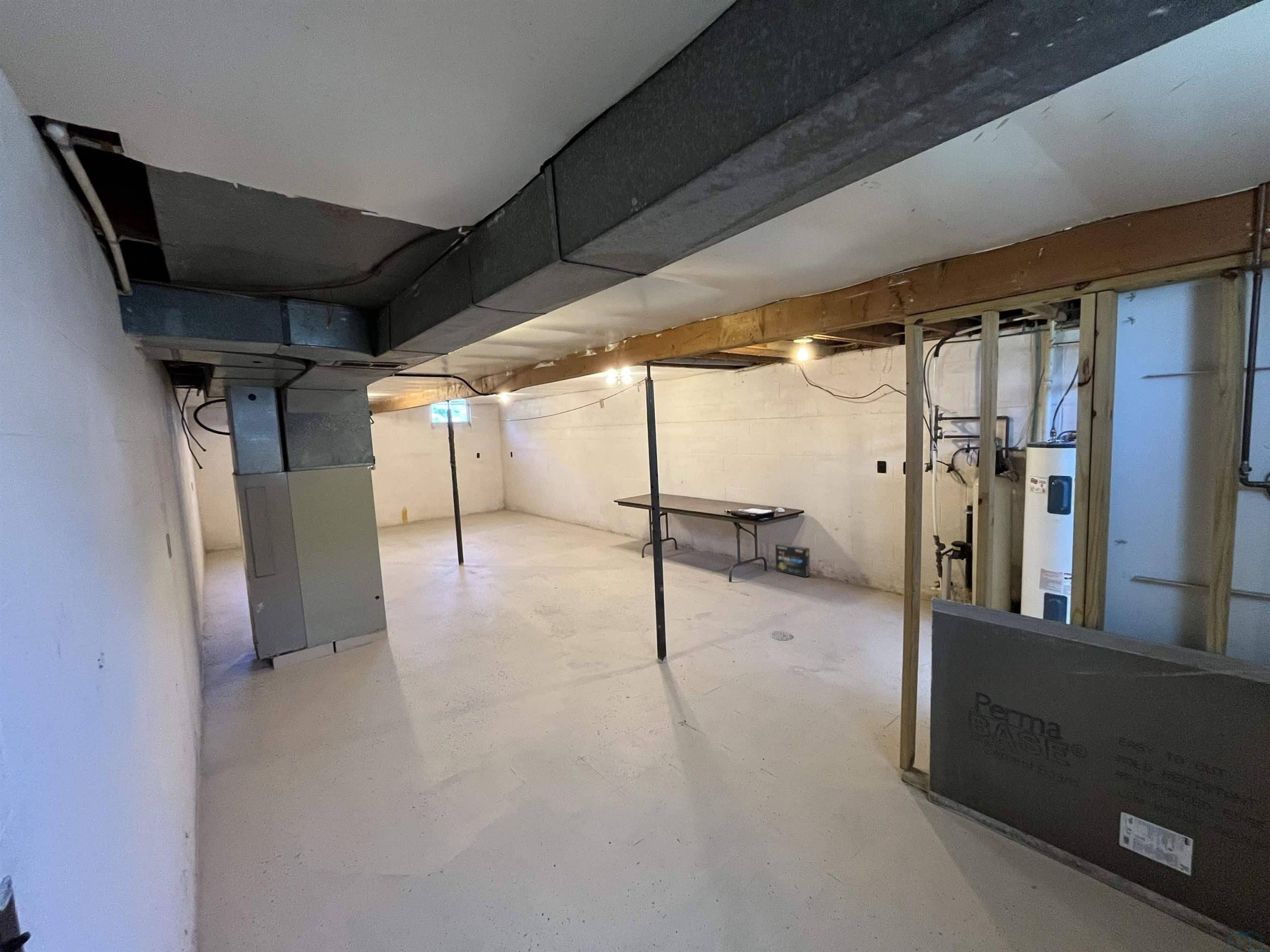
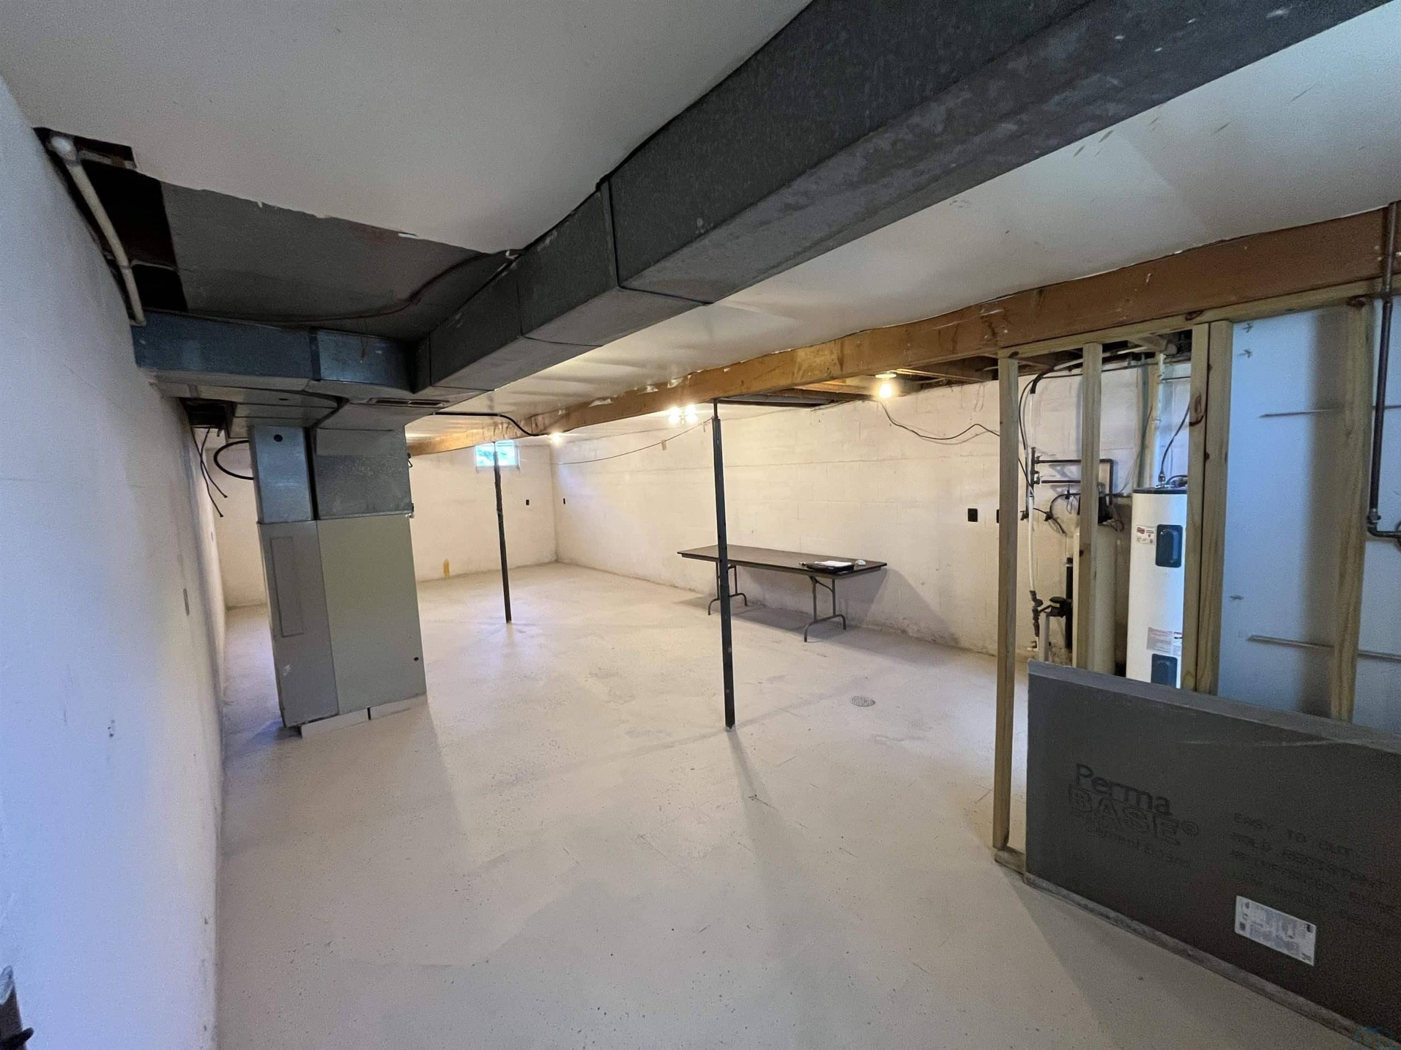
- box (792, 559)
